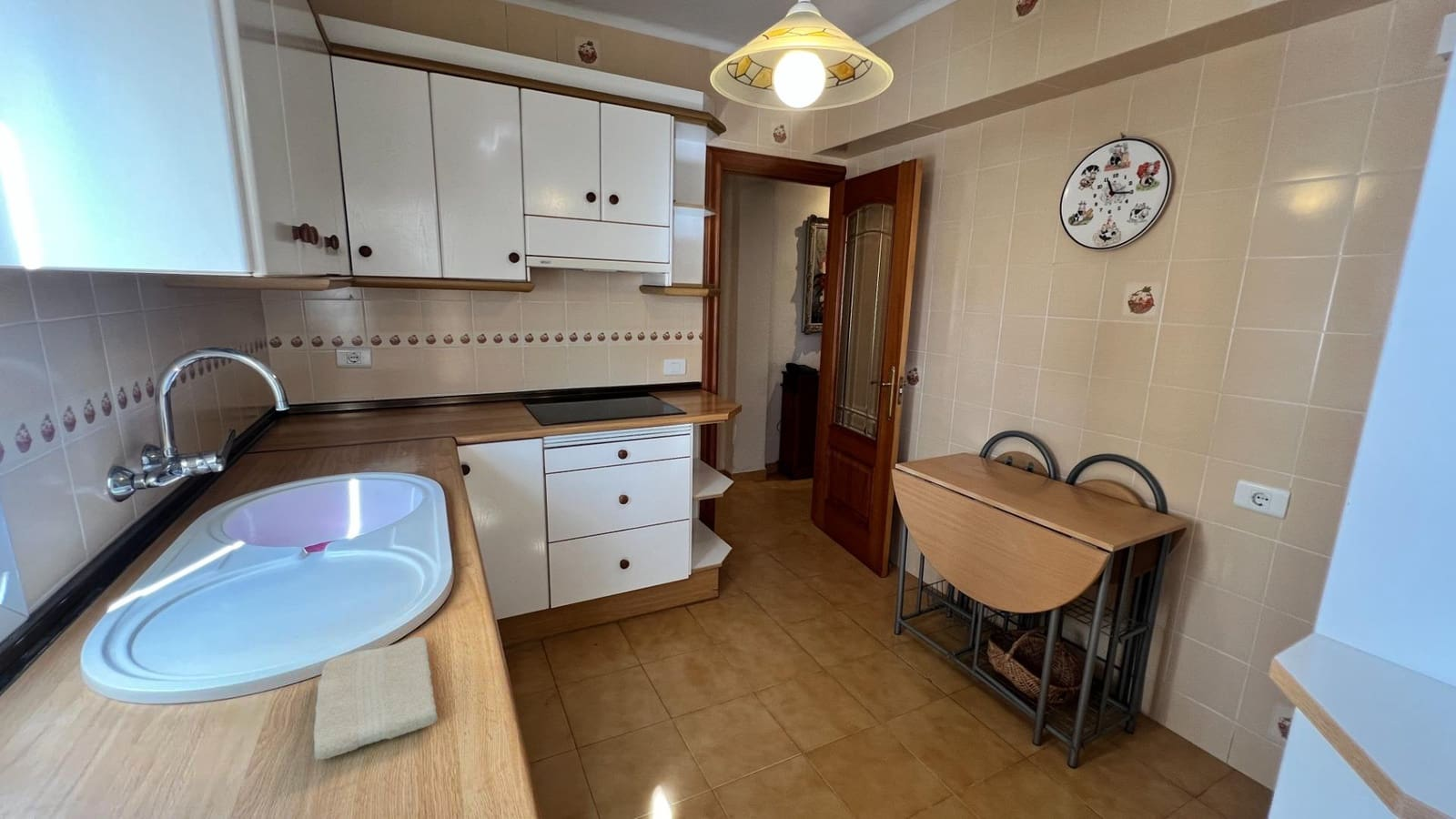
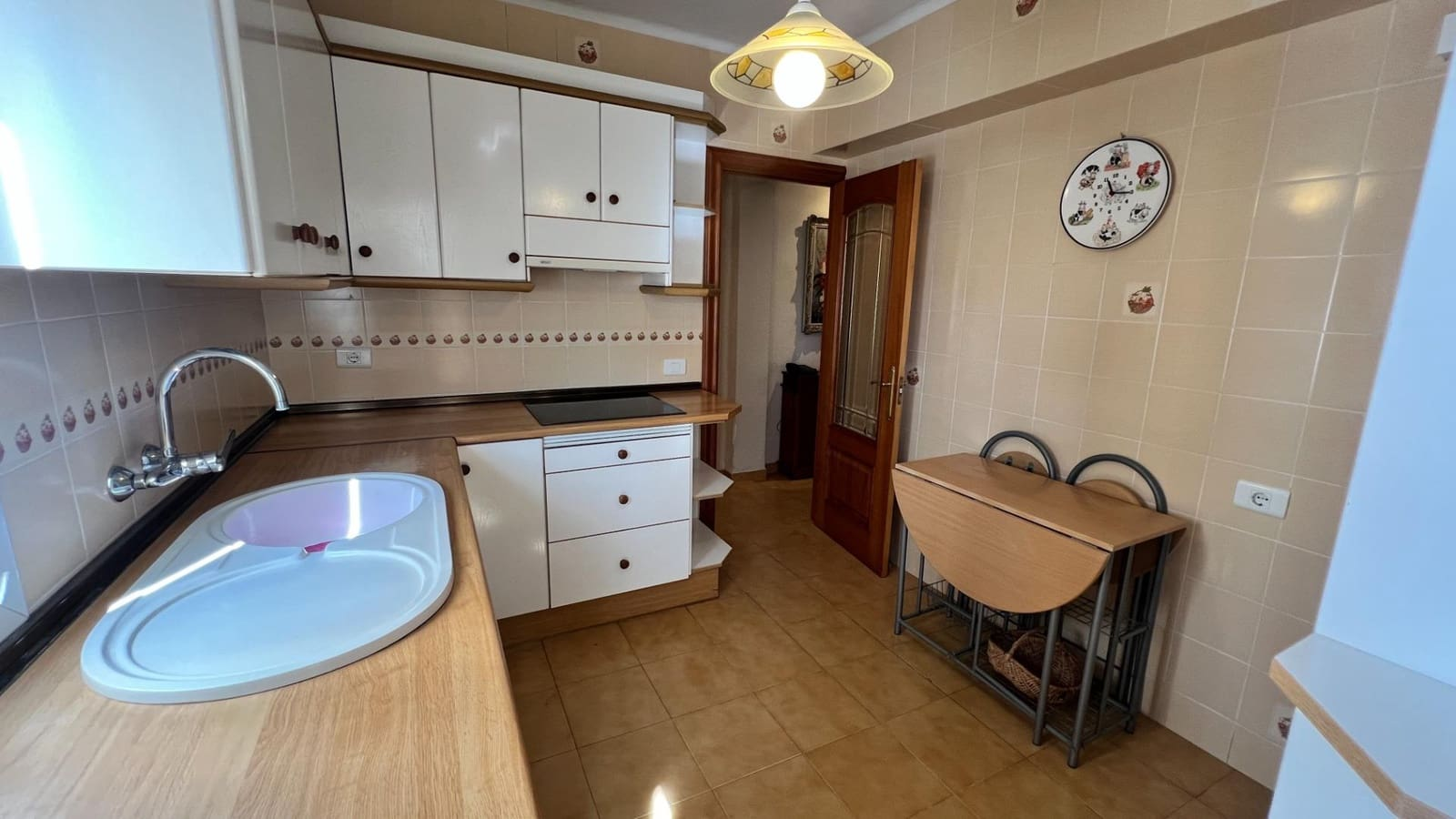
- washcloth (377, 688)
